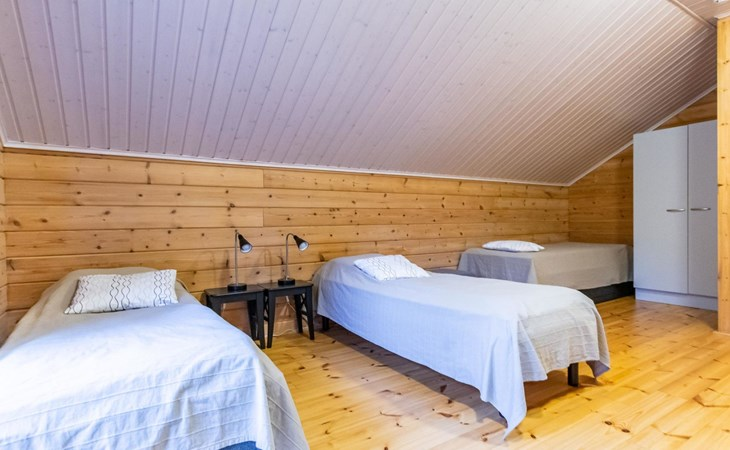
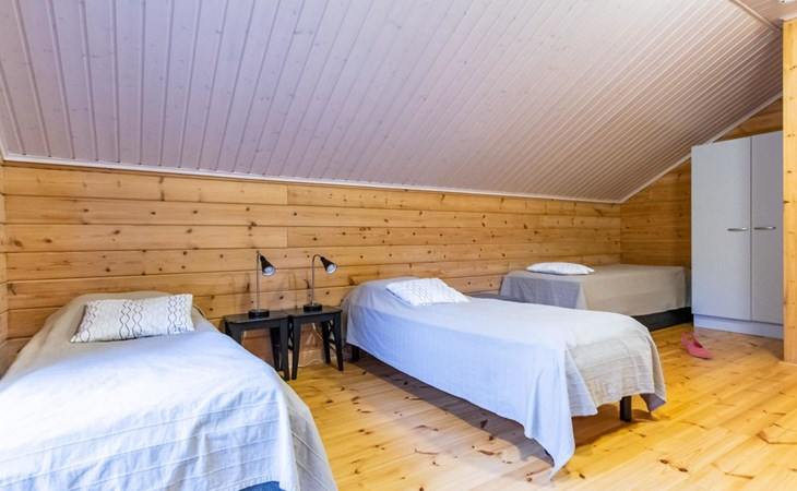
+ shoe (695, 344)
